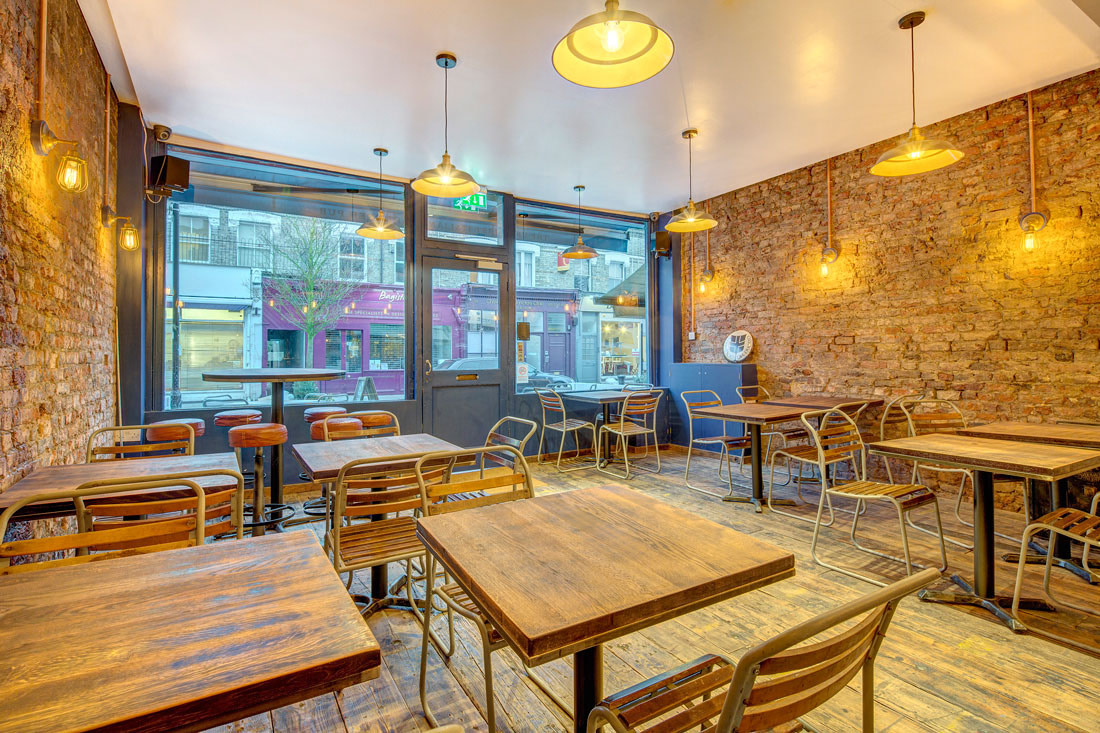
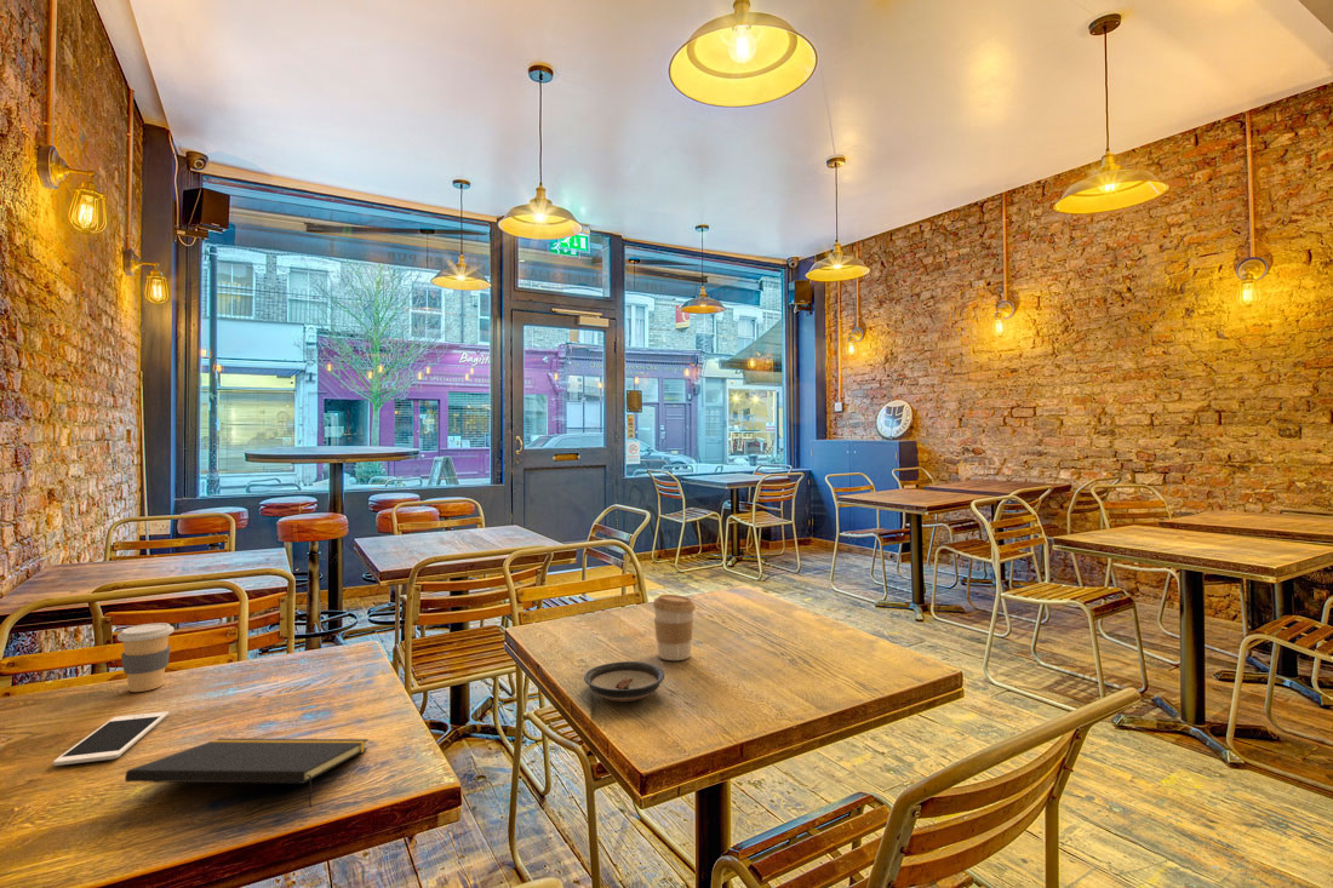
+ coffee cup (674, 625)
+ coffee cup (145, 657)
+ cell phone (115, 735)
+ notepad (257, 758)
+ saucer (624, 684)
